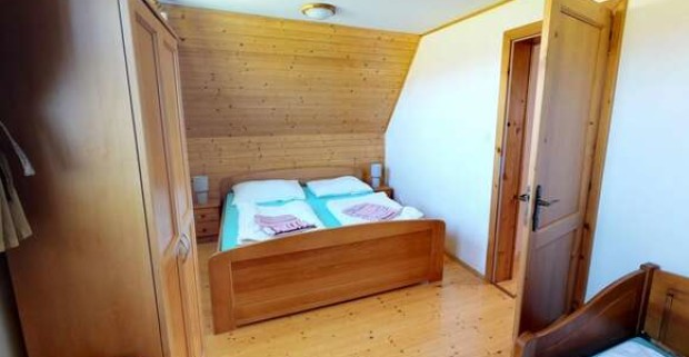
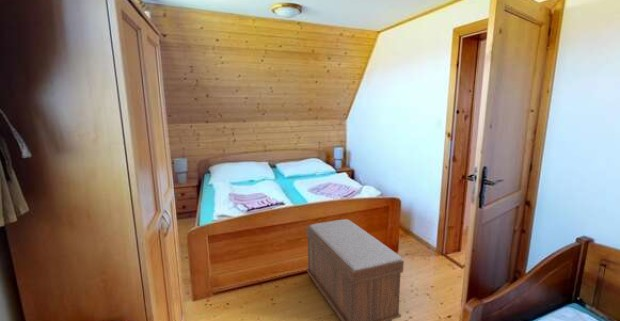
+ bench (349, 268)
